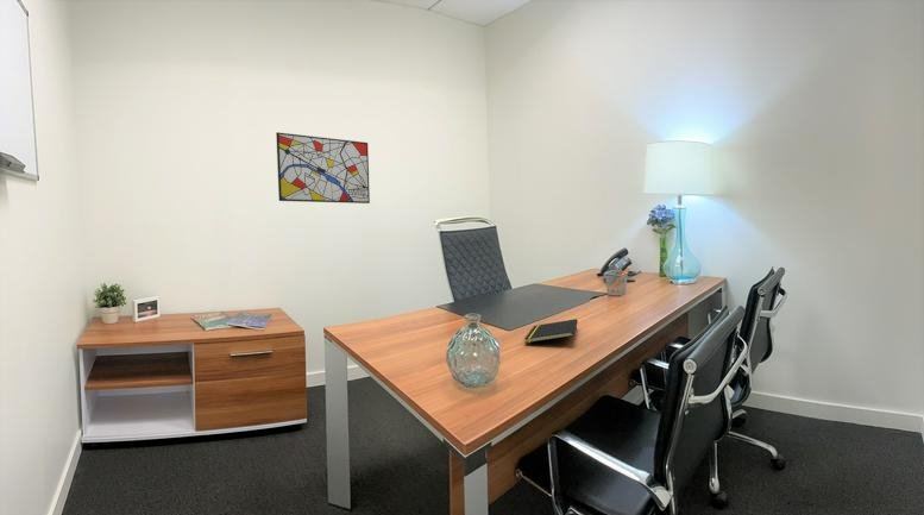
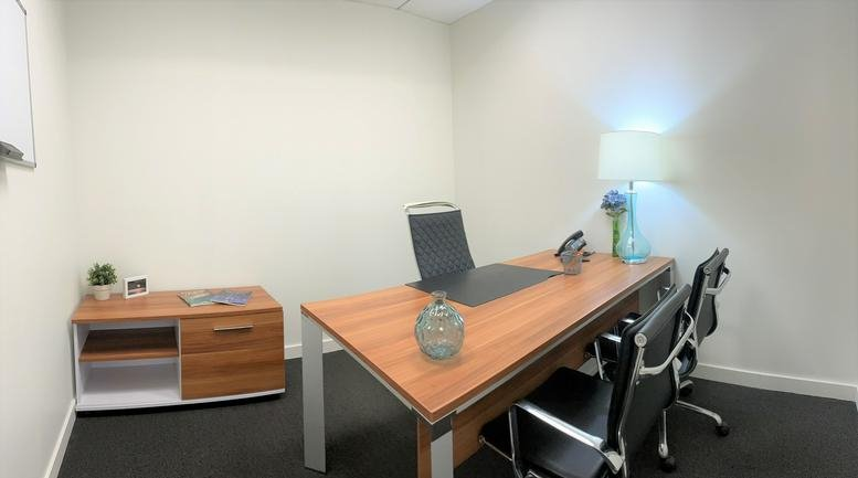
- notepad (552, 329)
- wall art (326, 170)
